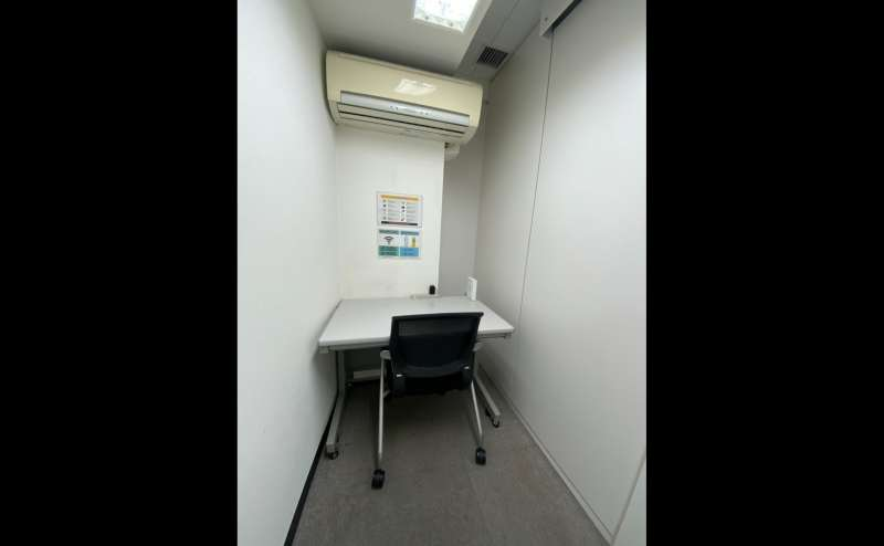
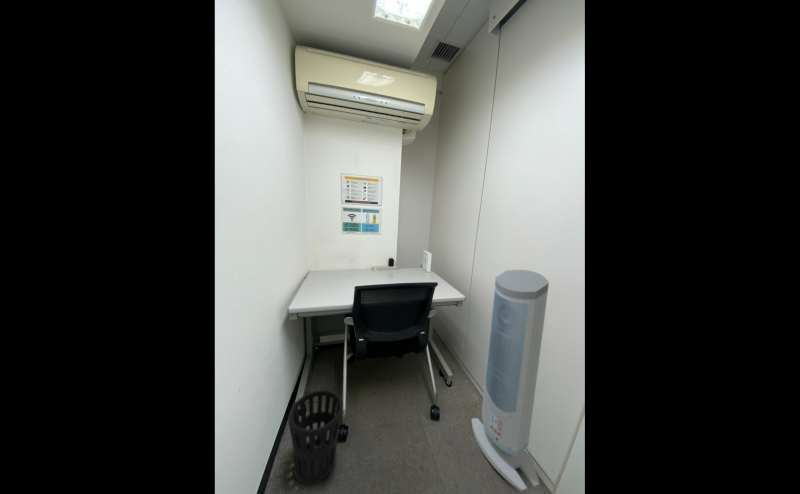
+ air purifier (510, 362)
+ wastebasket (316, 435)
